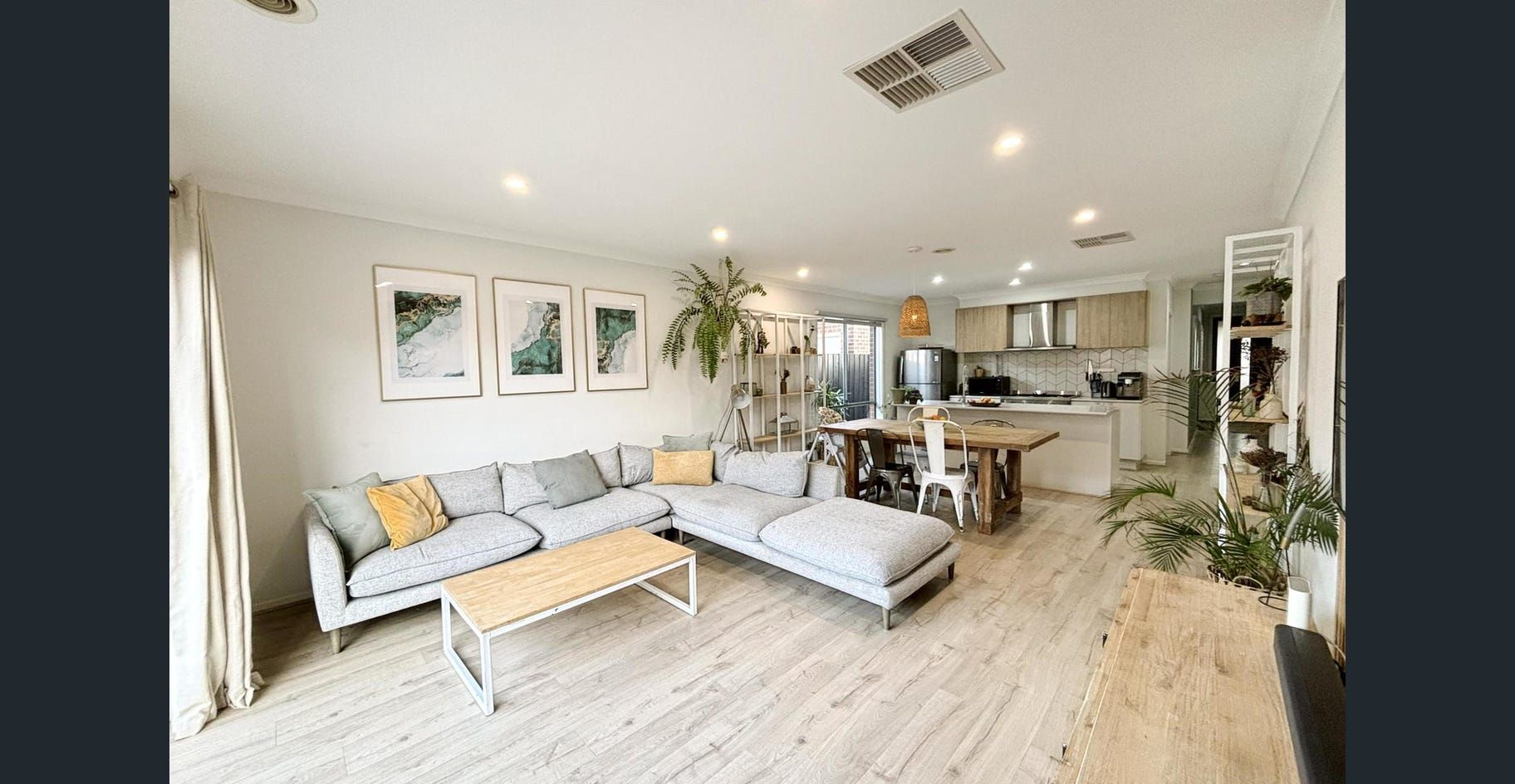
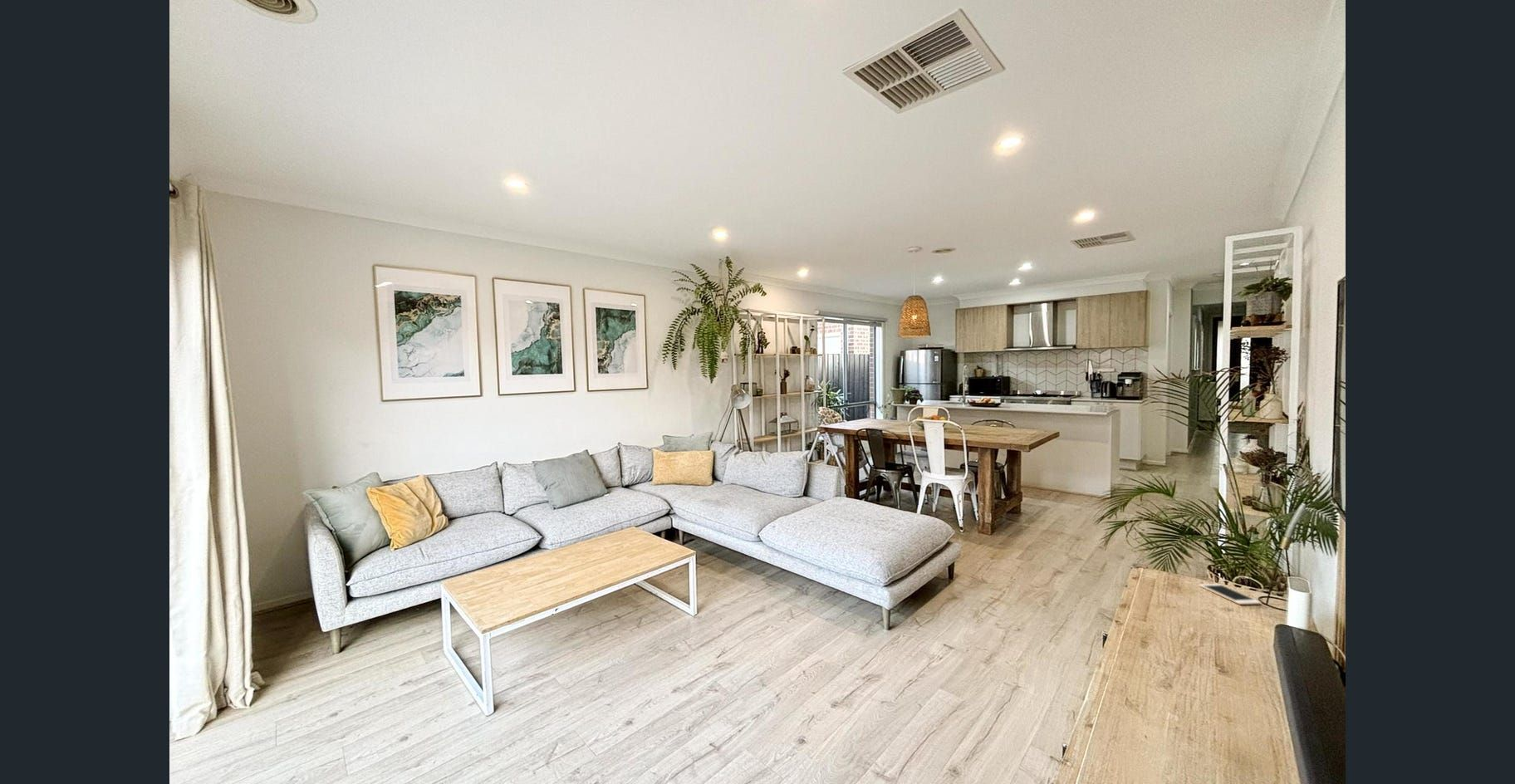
+ cell phone (1228, 593)
